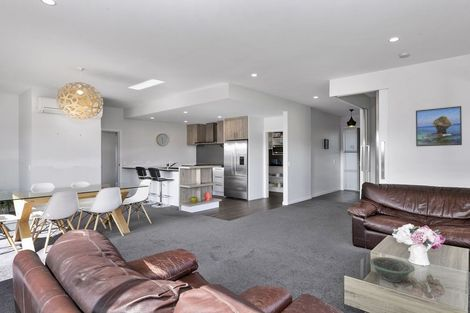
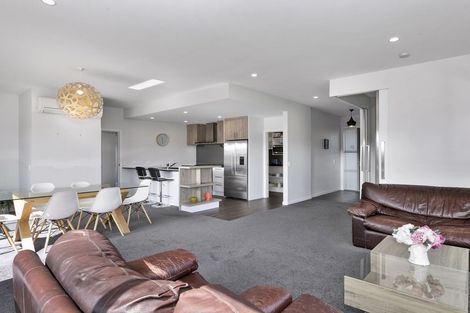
- decorative bowl (391, 271)
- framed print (437, 127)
